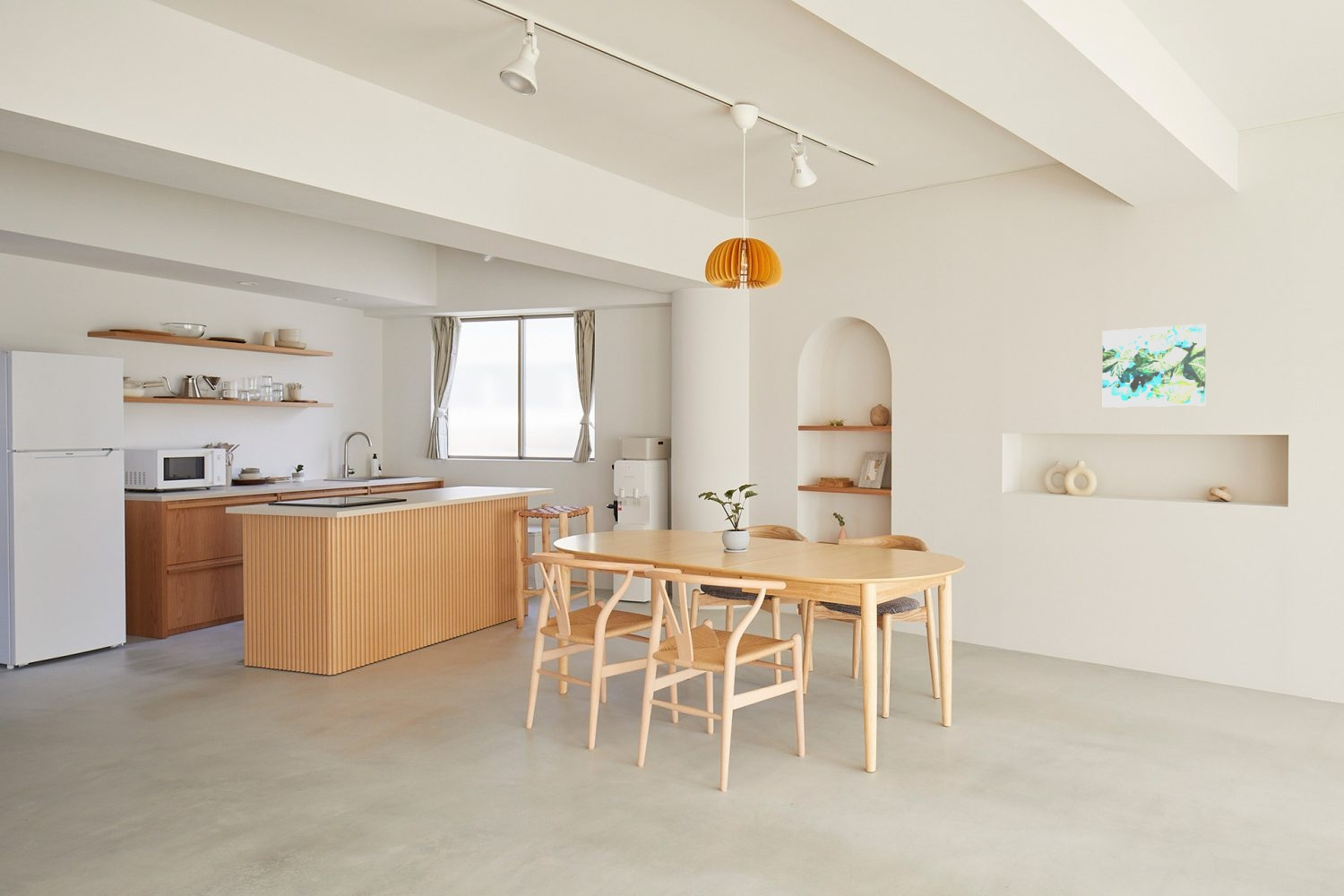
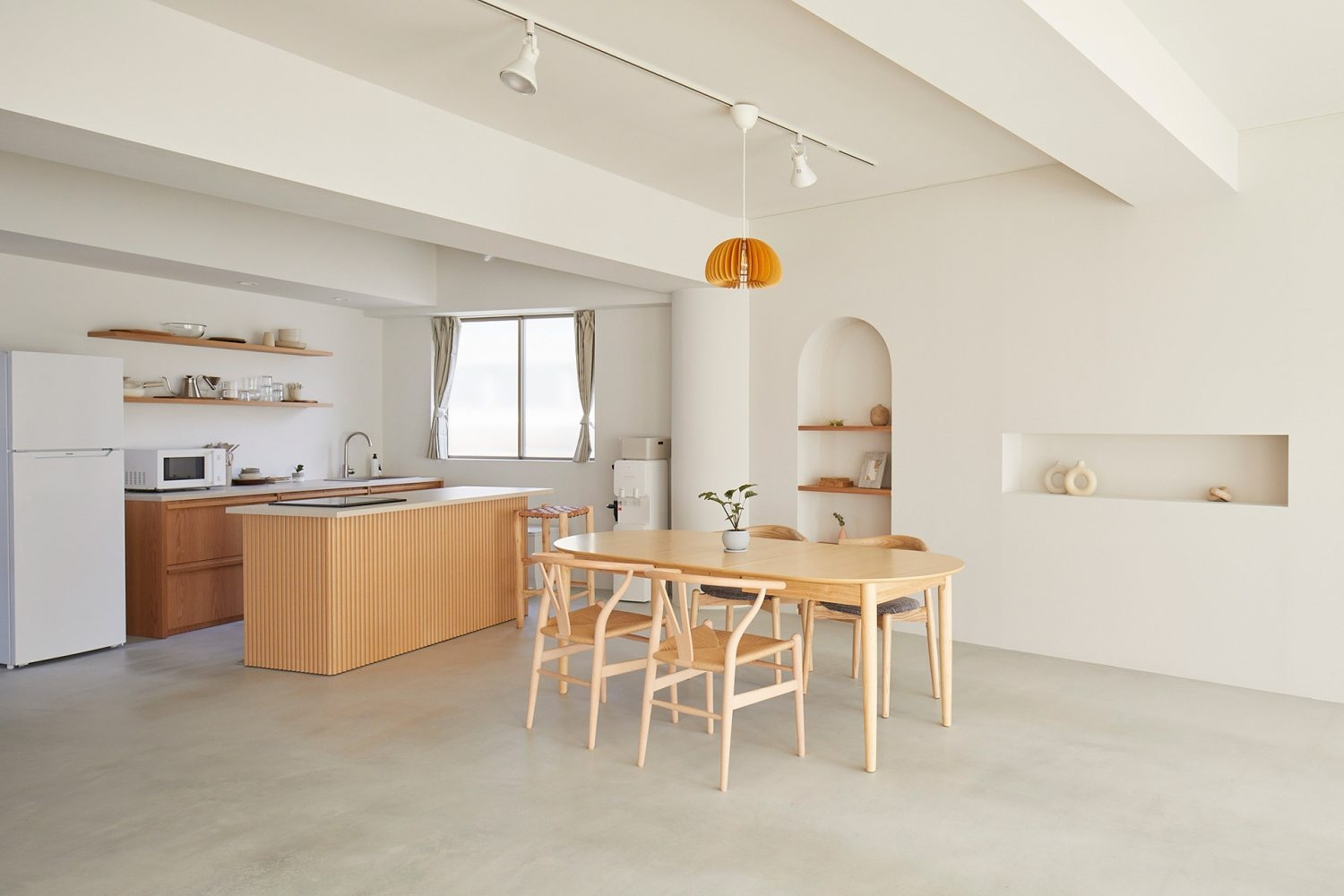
- wall art (1152, 366)
